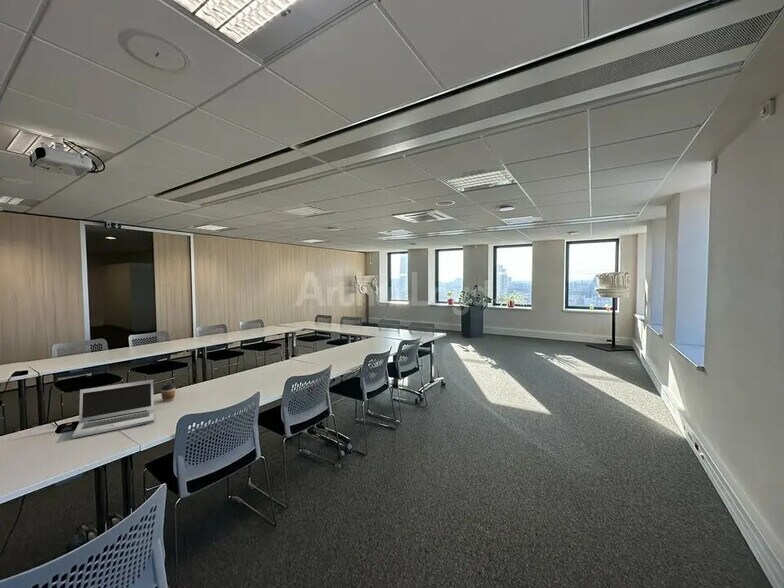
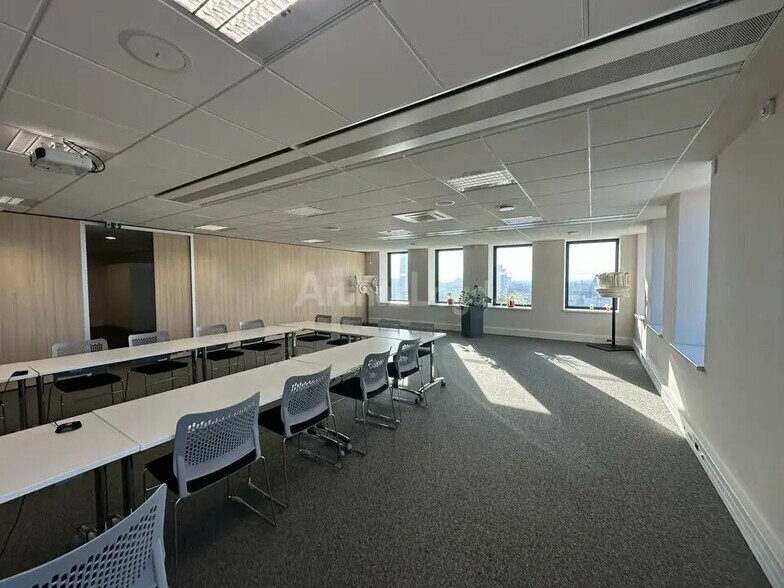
- laptop (116, 406)
- coffee cup (168, 391)
